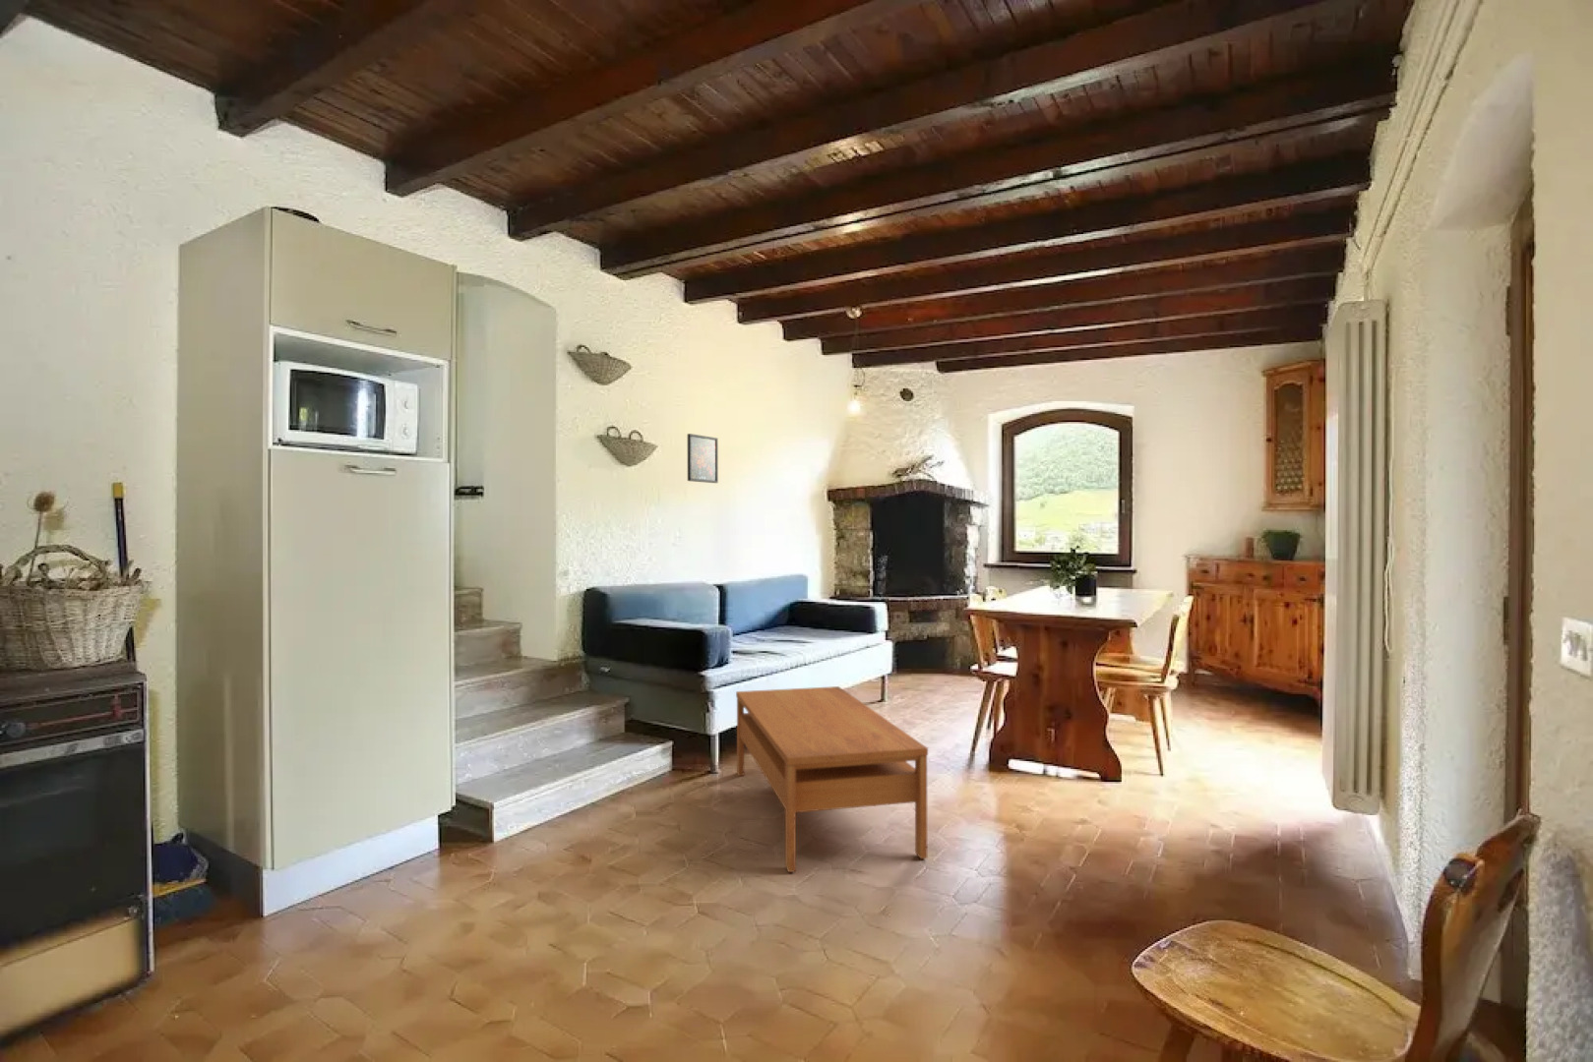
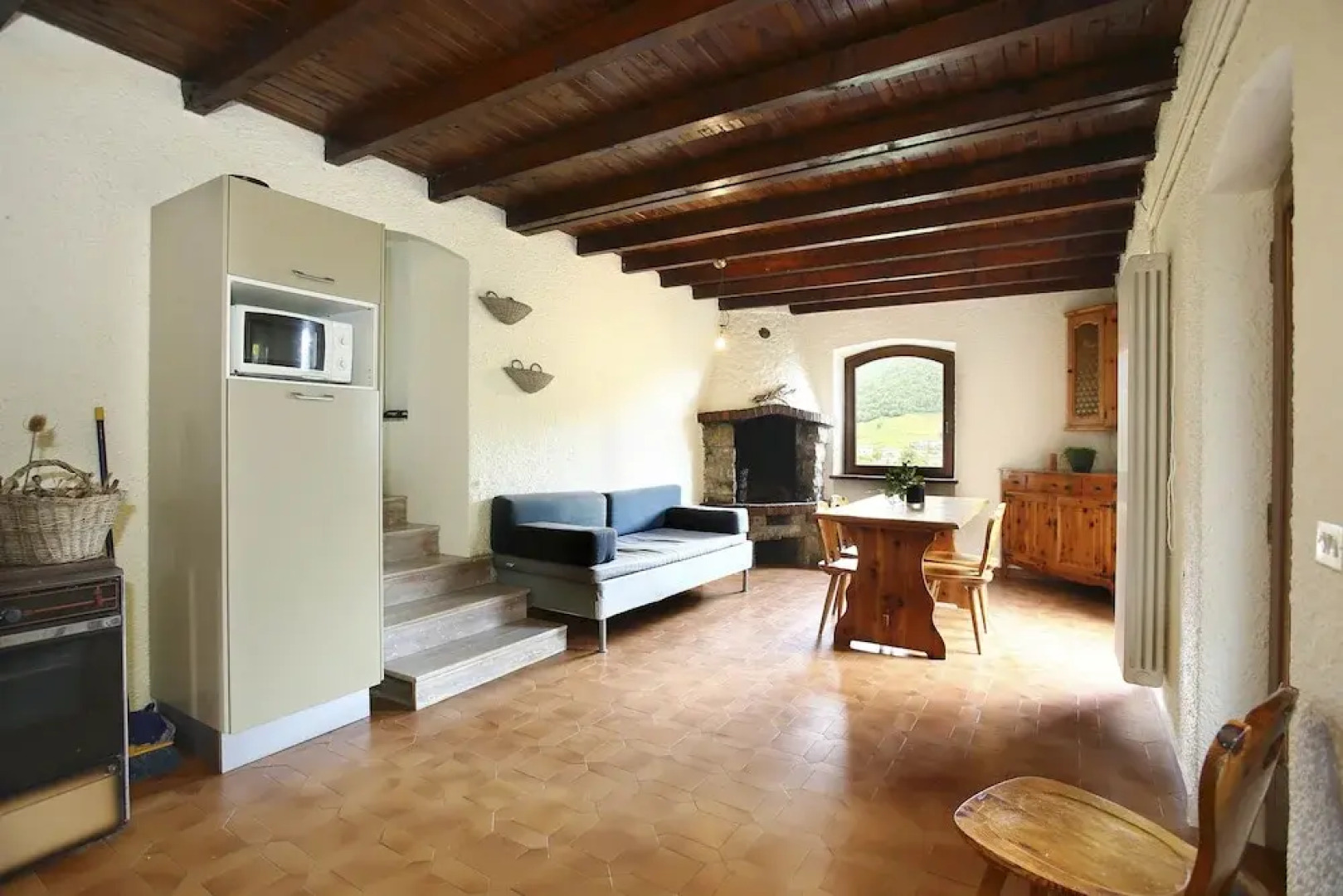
- coffee table (817, 762)
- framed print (702, 459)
